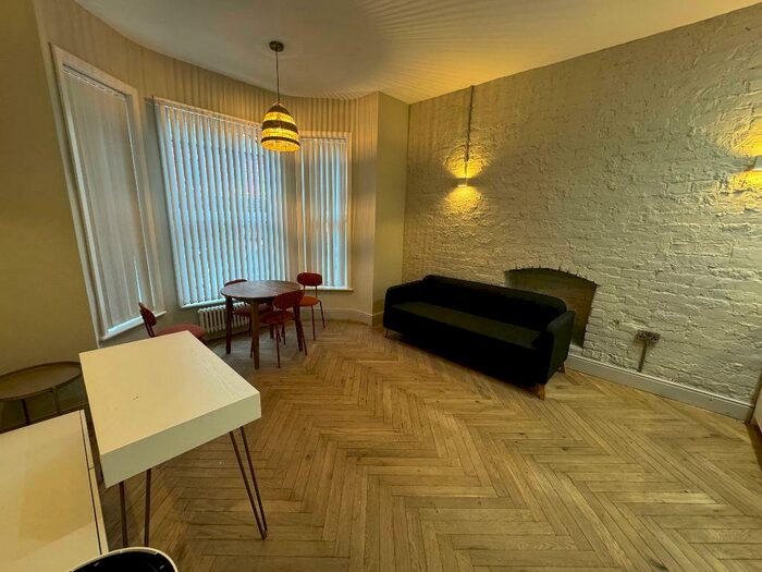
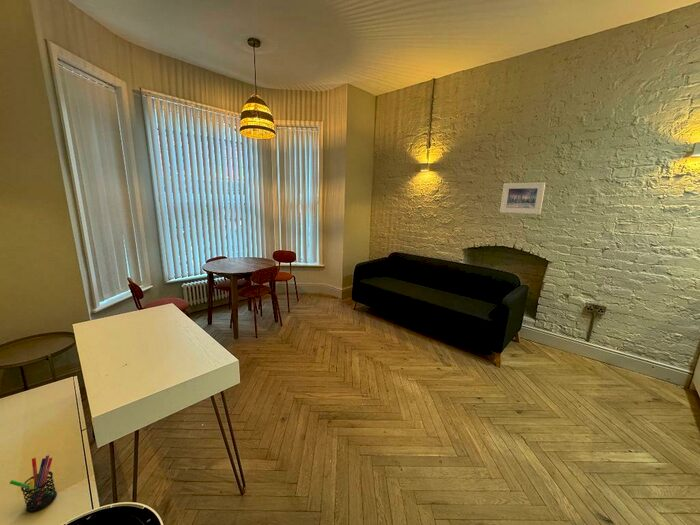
+ pen holder (34, 484)
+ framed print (521, 198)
